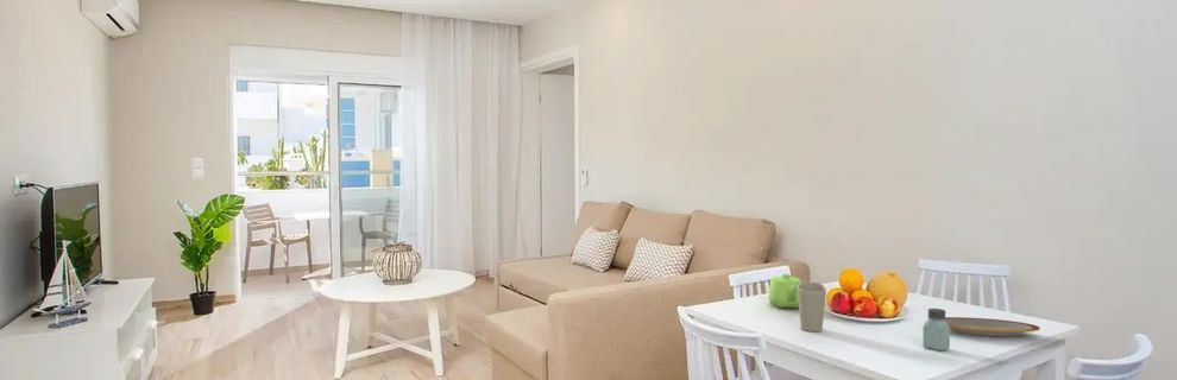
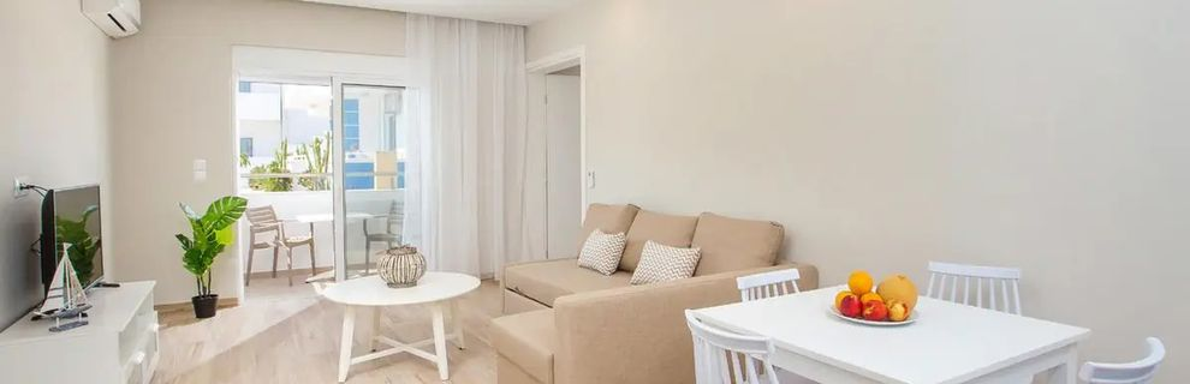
- plate (982, 328)
- saltshaker (936, 328)
- teapot (786, 290)
- cup (811, 306)
